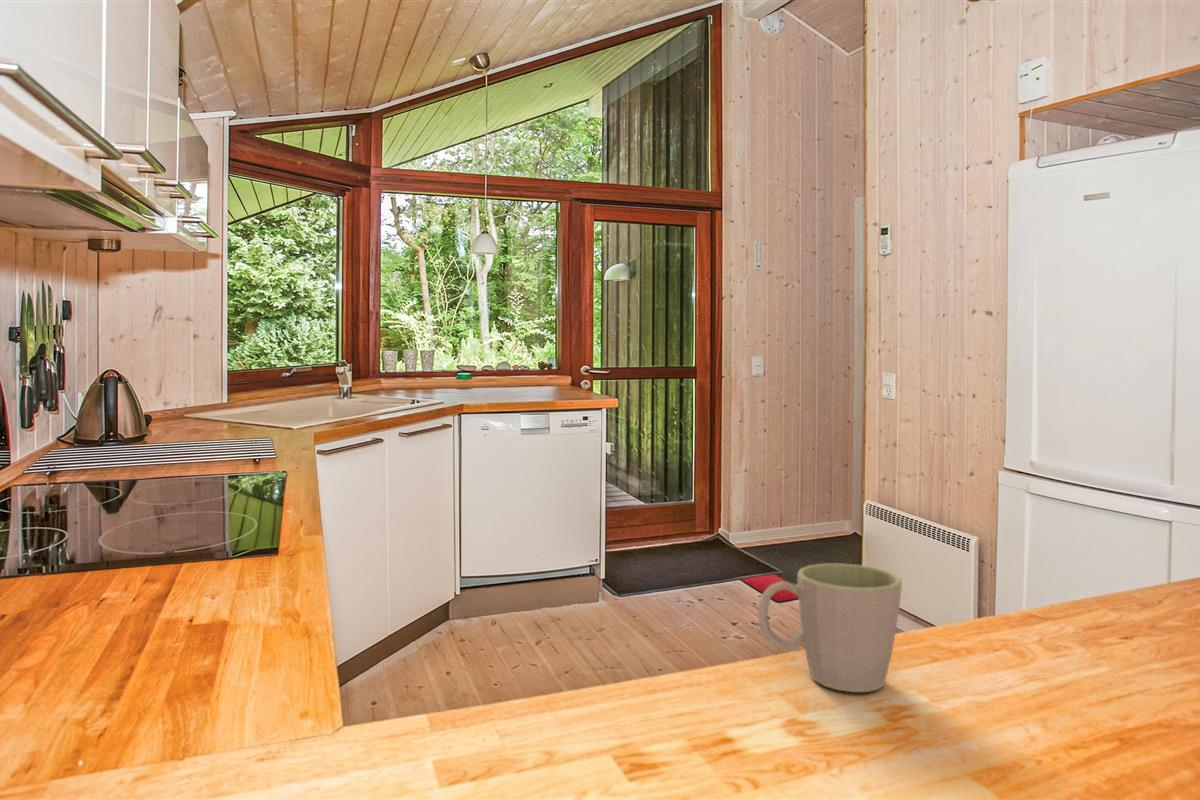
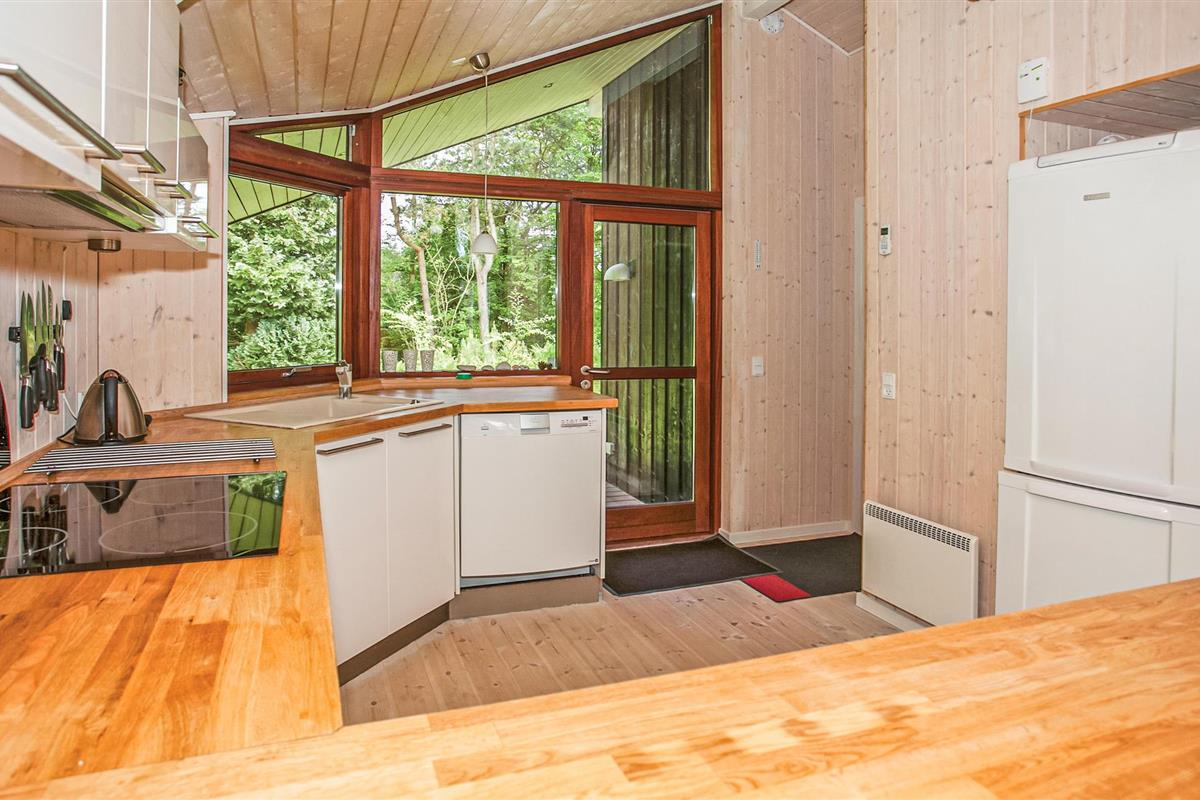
- mug (828, 625)
